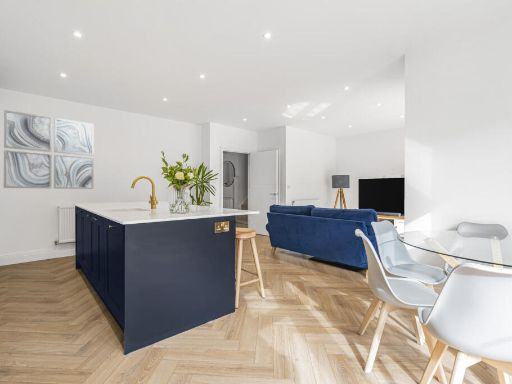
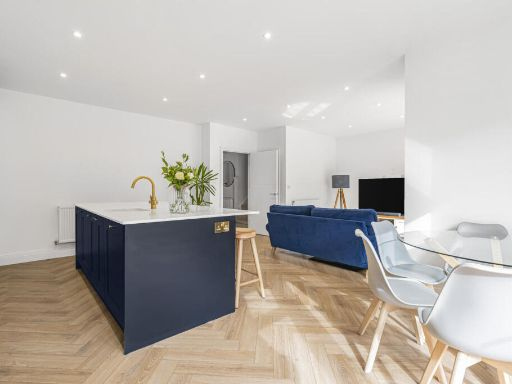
- wall art (51, 154)
